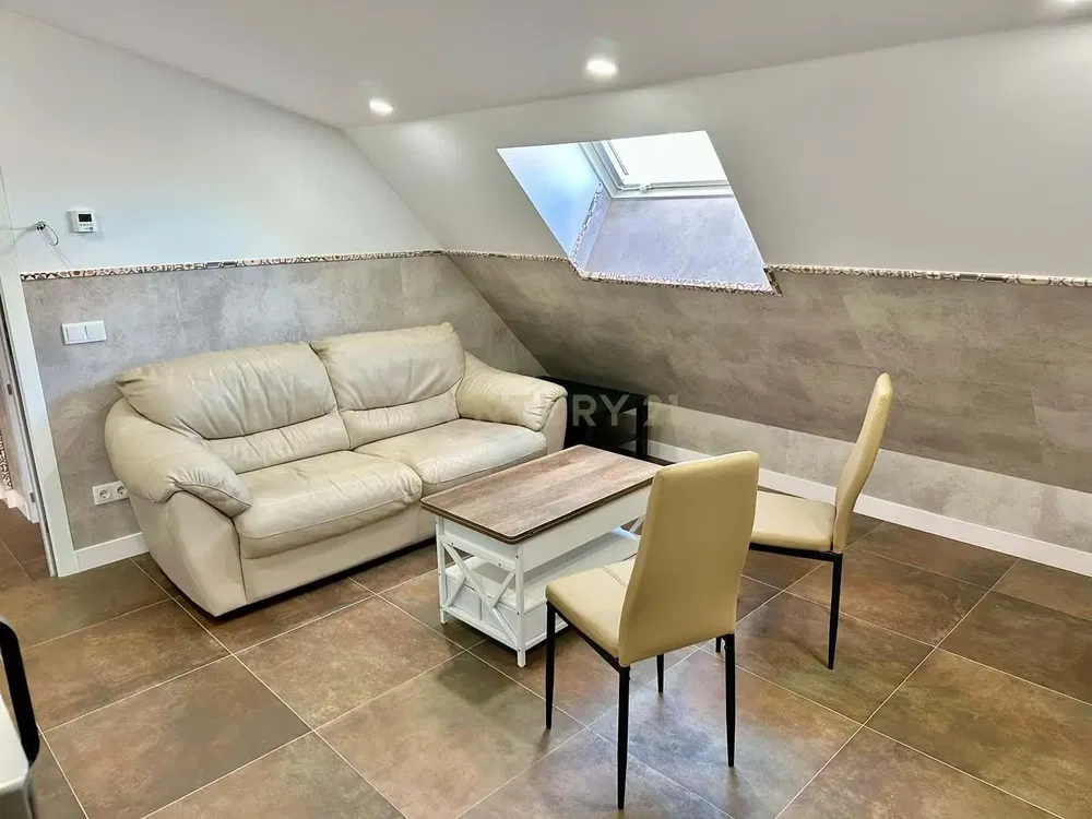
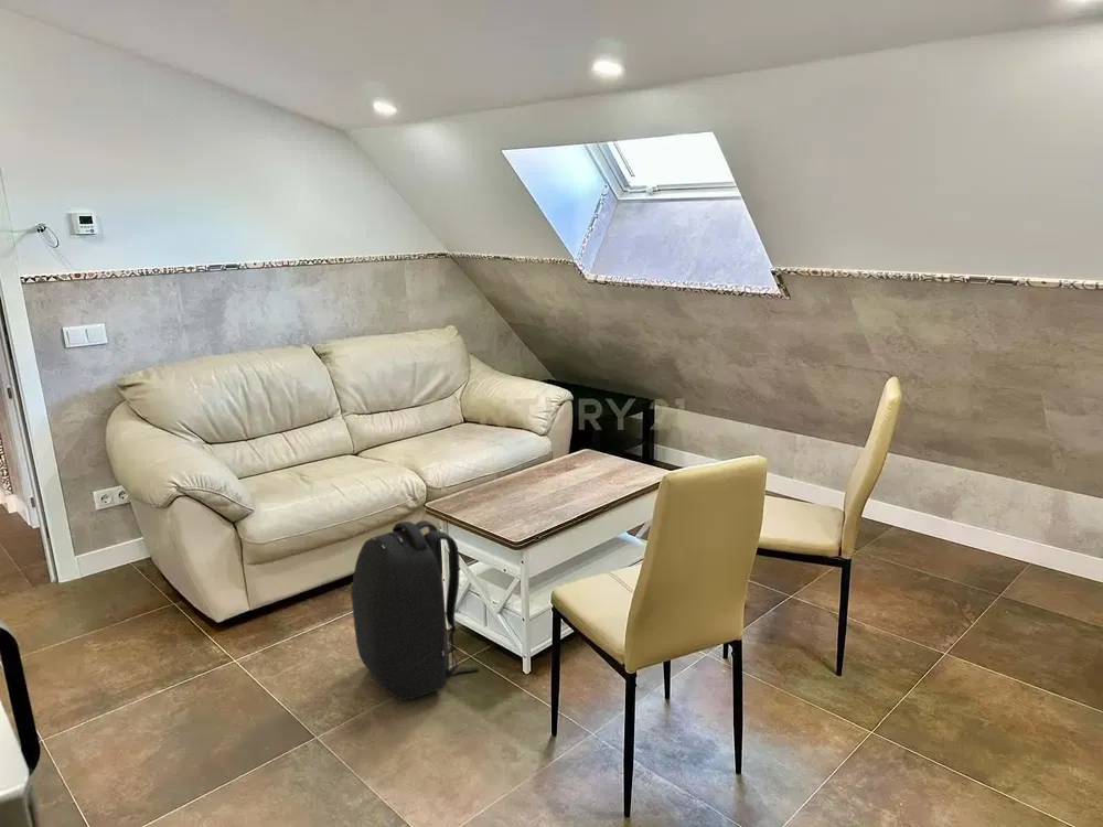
+ backpack (413, 601)
